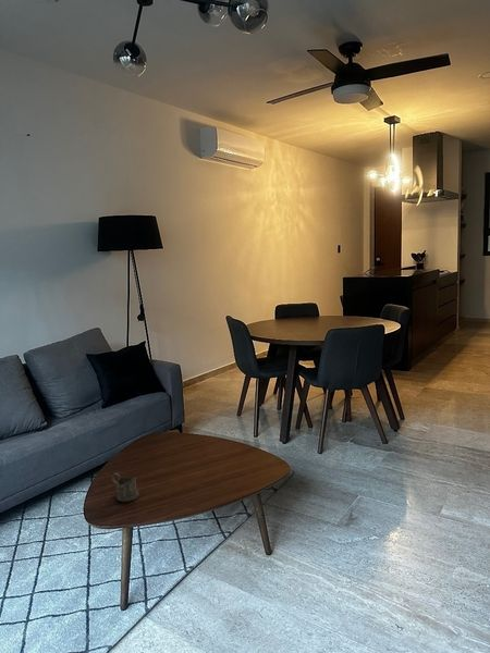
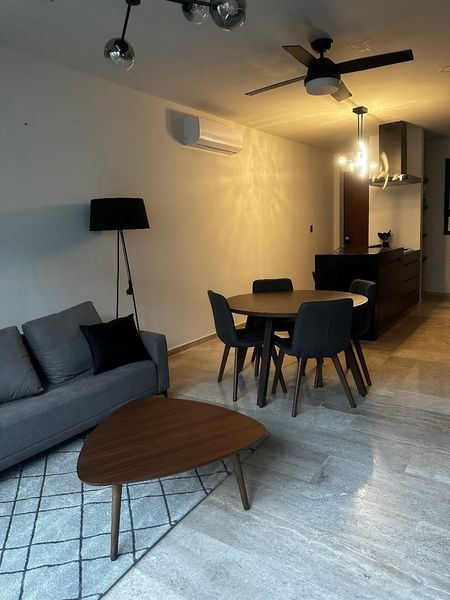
- tea glass holder (123, 484)
